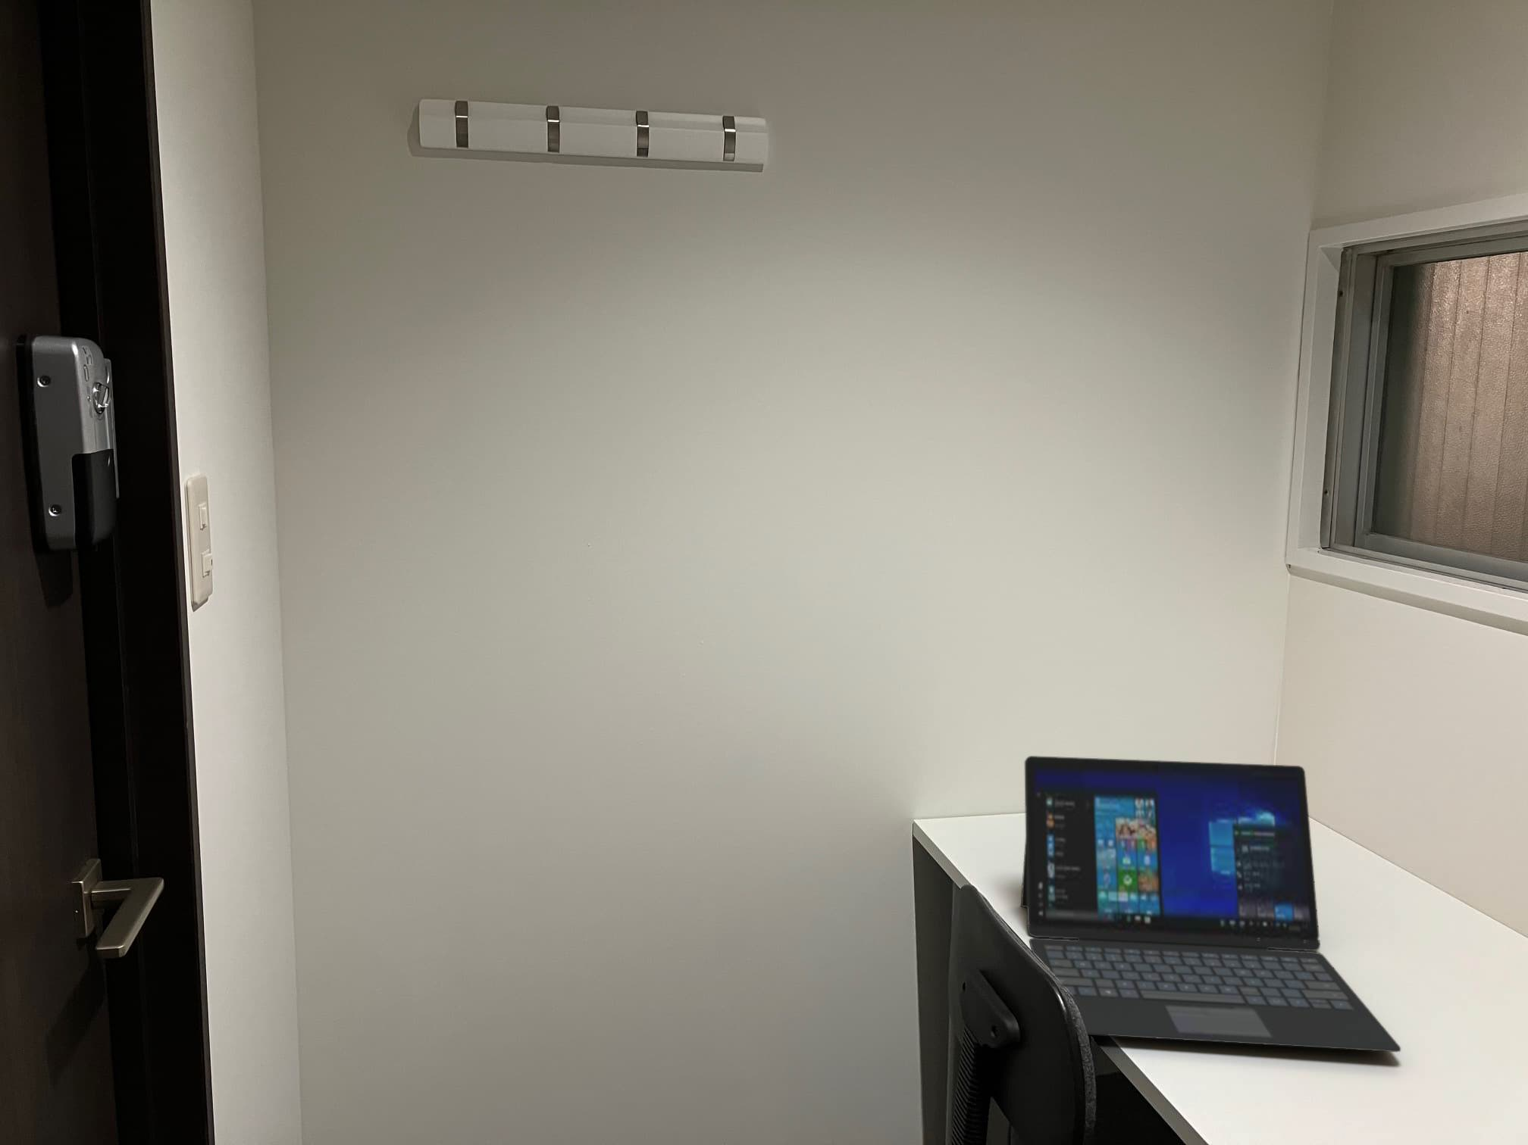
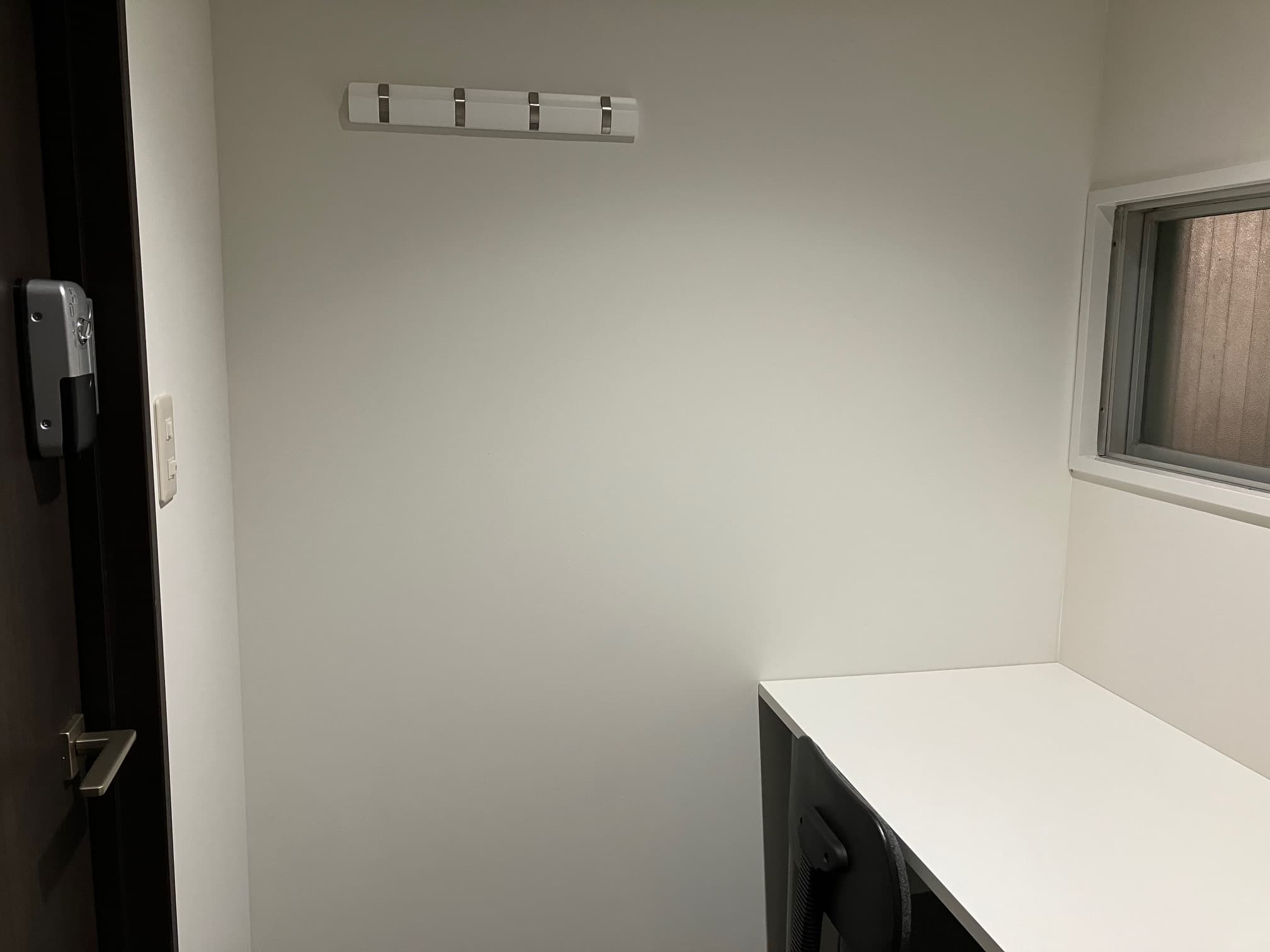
- laptop (1191, 886)
